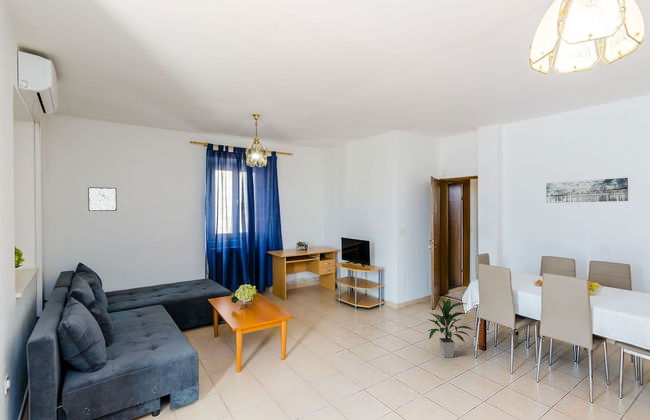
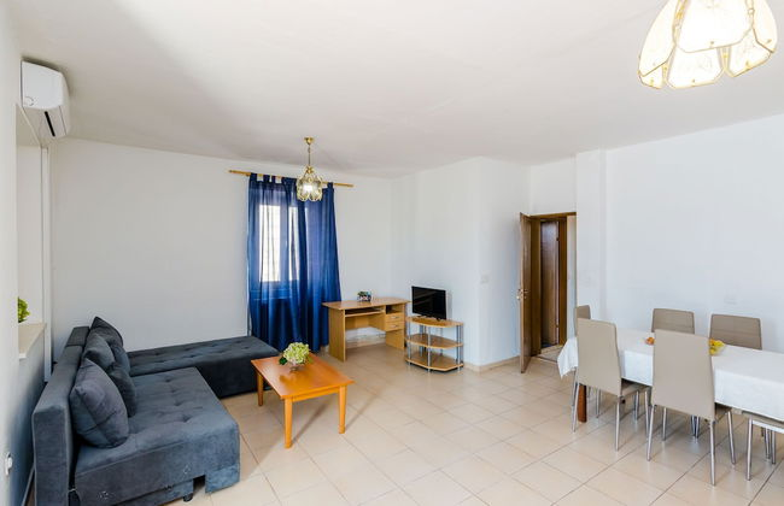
- wall art (102, 199)
- indoor plant (447, 326)
- wall art (584, 191)
